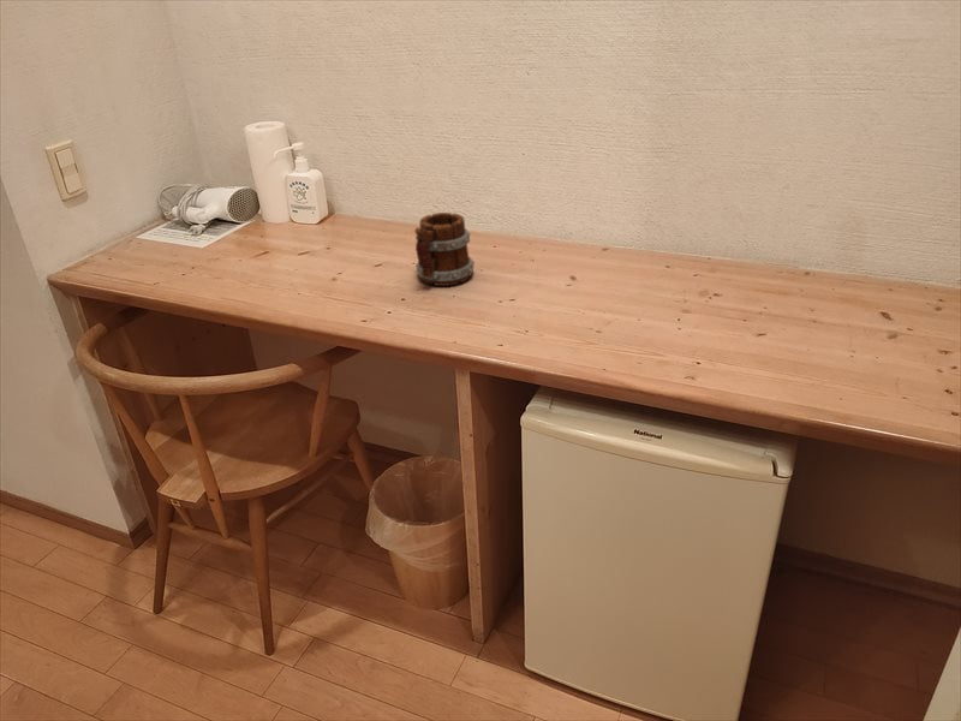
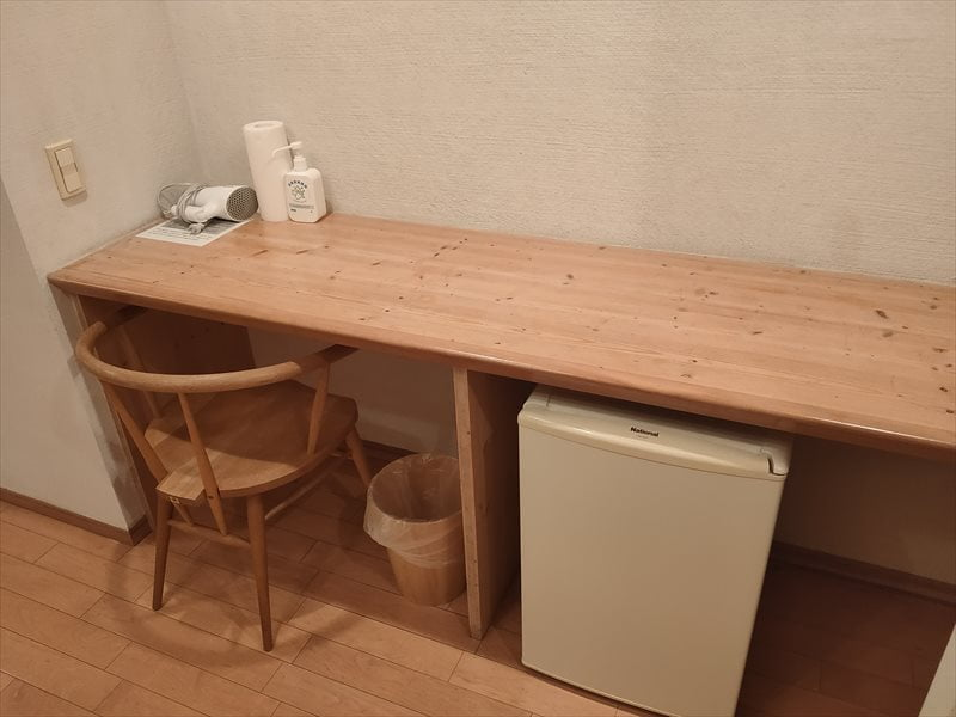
- mug (440, 248)
